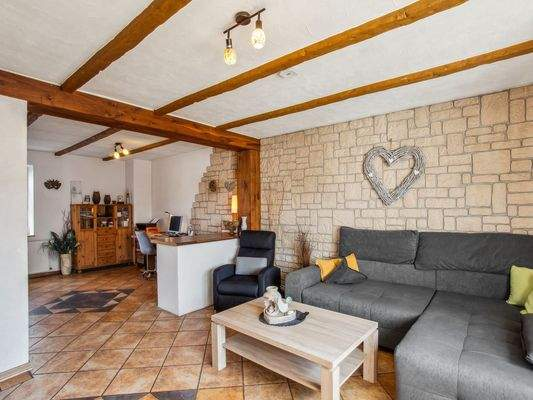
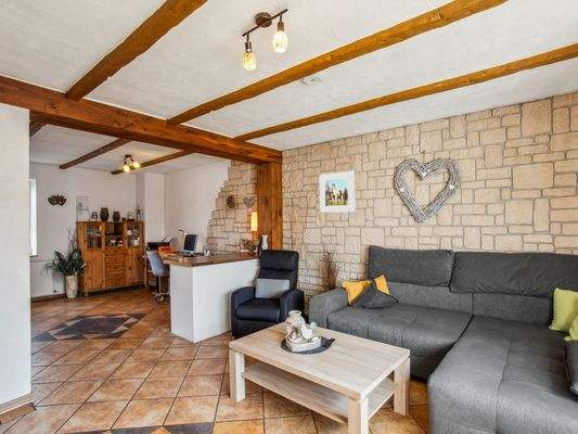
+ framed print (336, 192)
